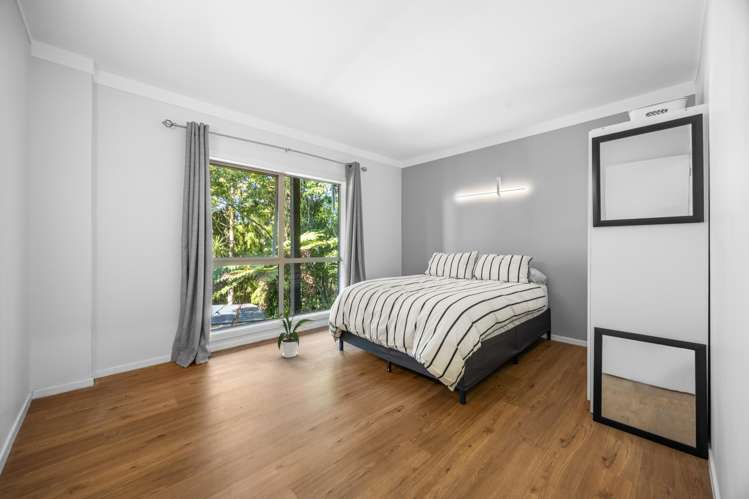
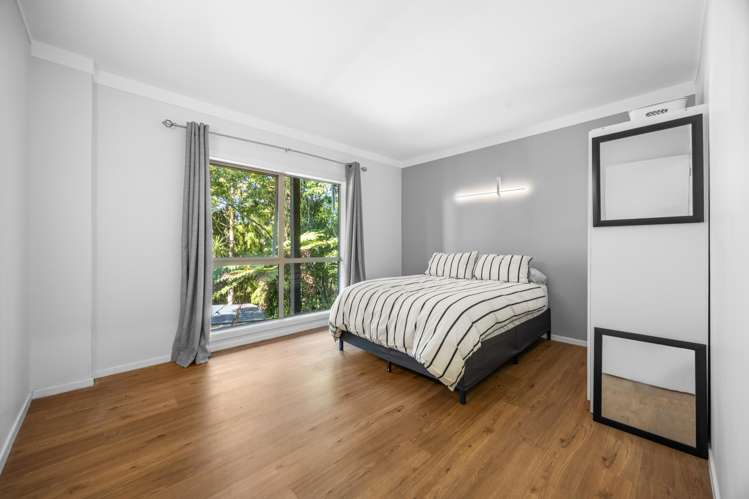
- house plant (290, 332)
